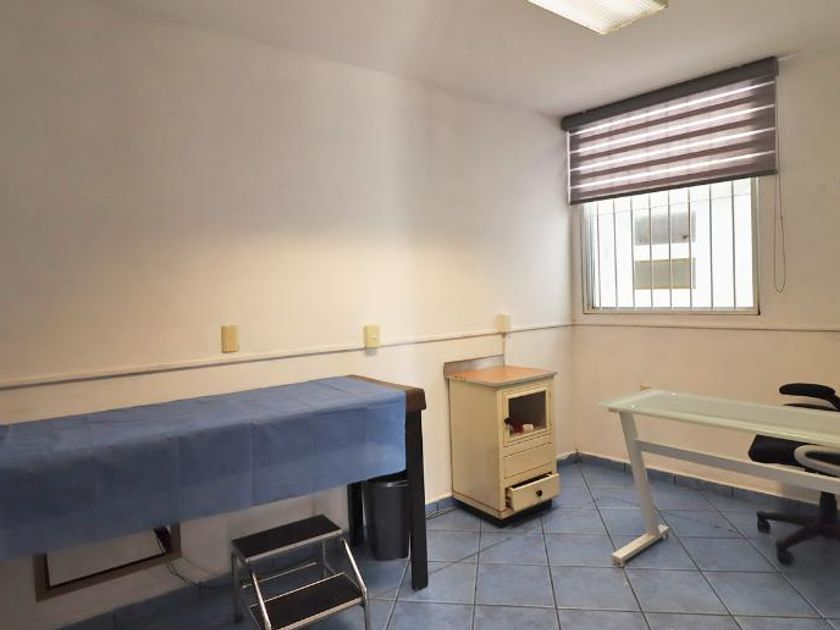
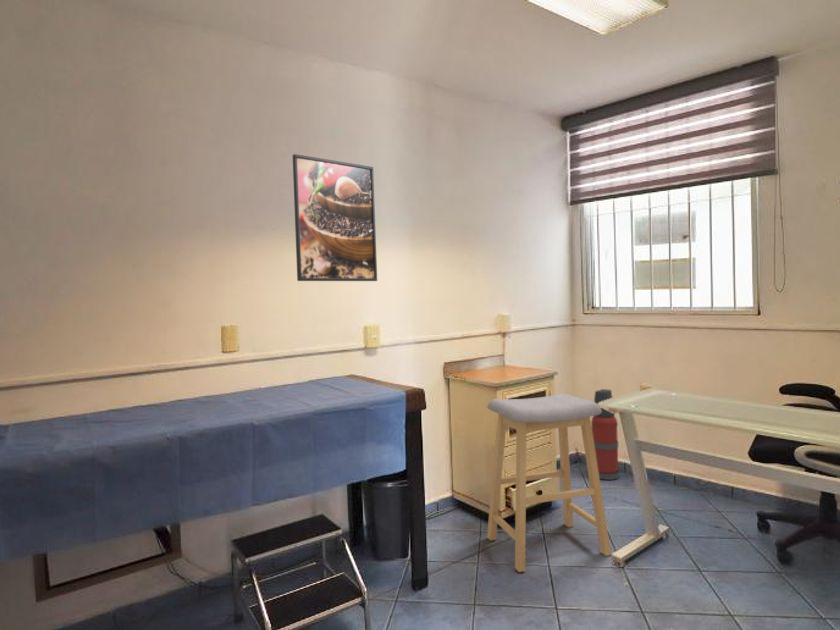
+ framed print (337, 221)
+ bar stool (544, 473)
+ fire extinguisher (605, 432)
